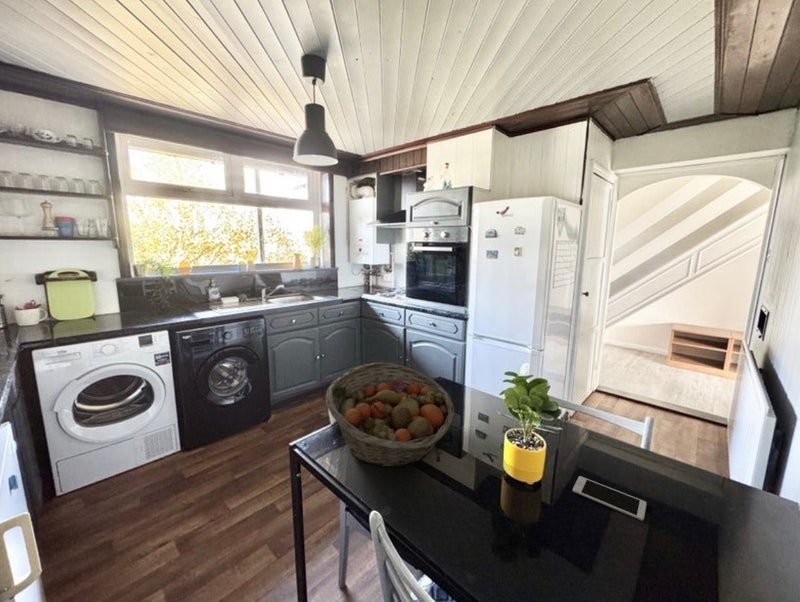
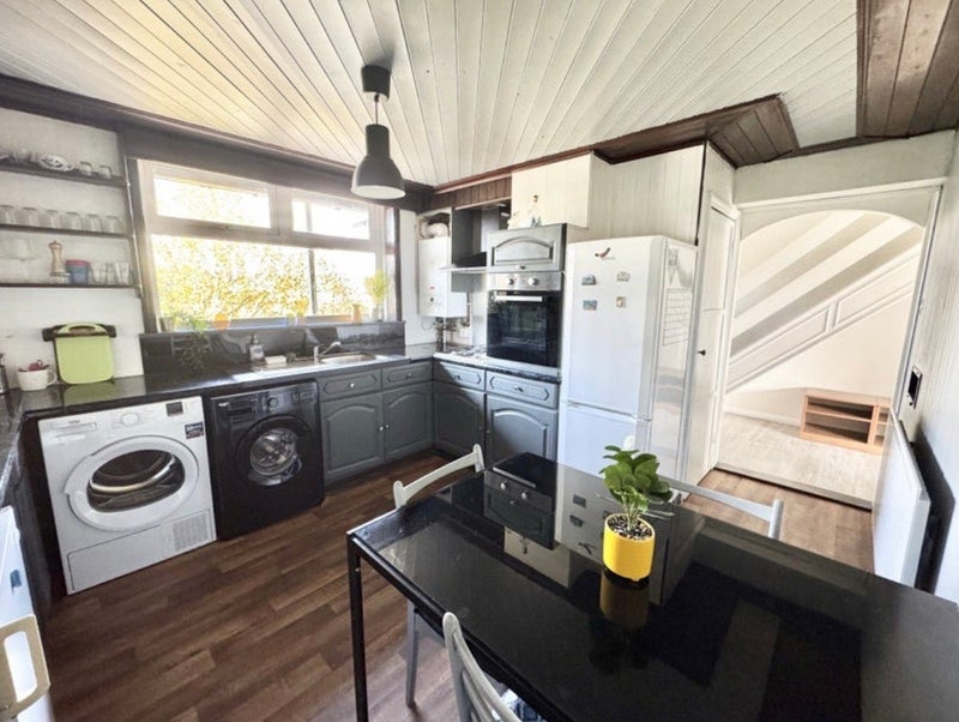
- fruit basket (392, 409)
- cell phone (608, 496)
